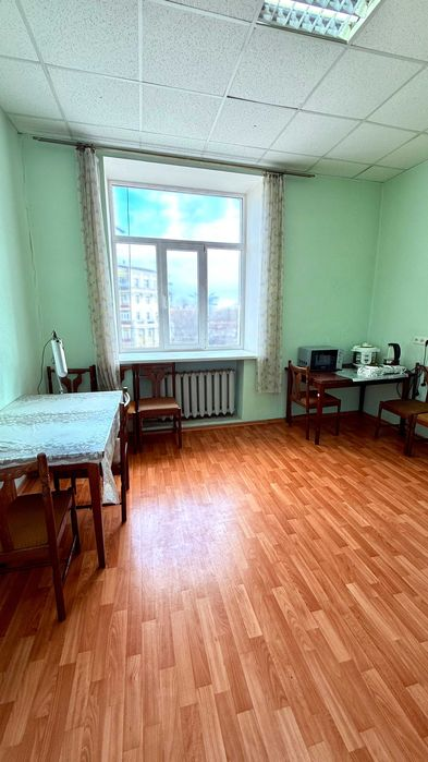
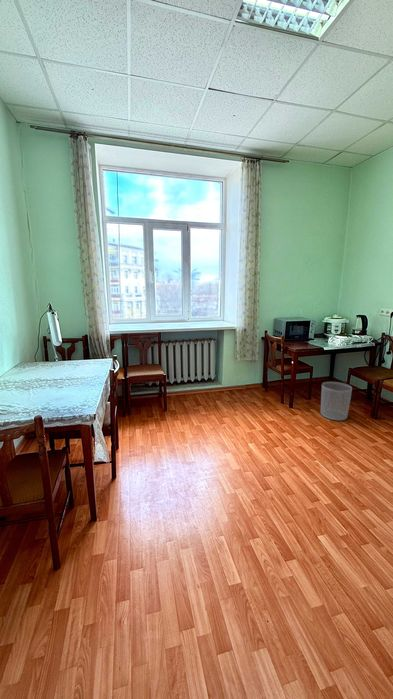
+ waste bin (335, 400)
